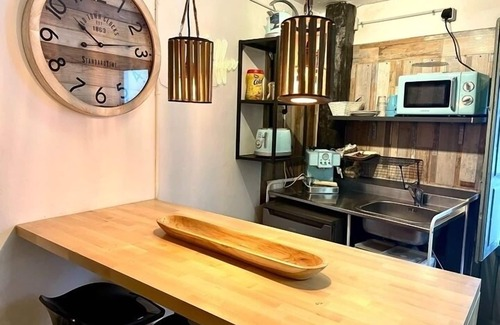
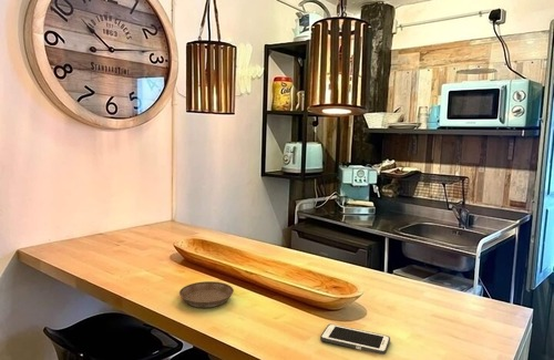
+ saucer (206, 295)
+ cell phone (355, 338)
